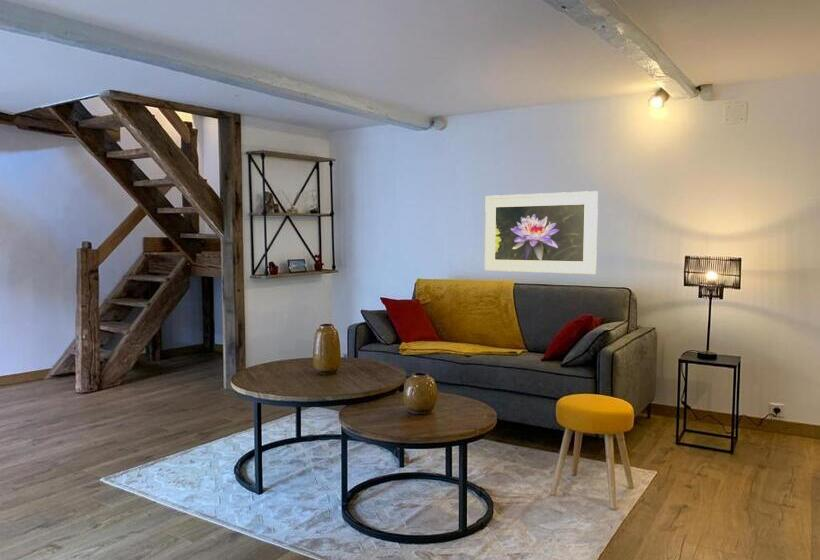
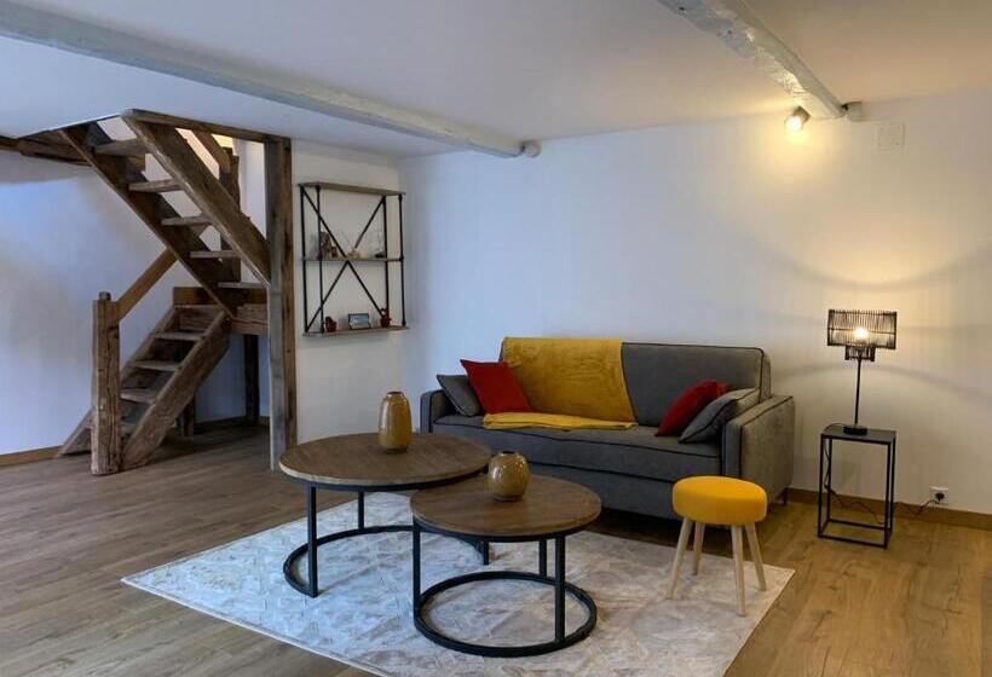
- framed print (538, 233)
